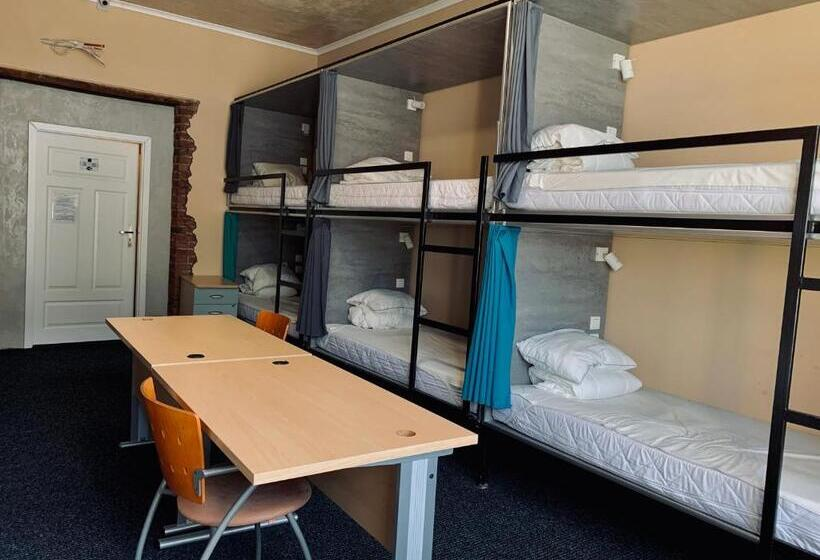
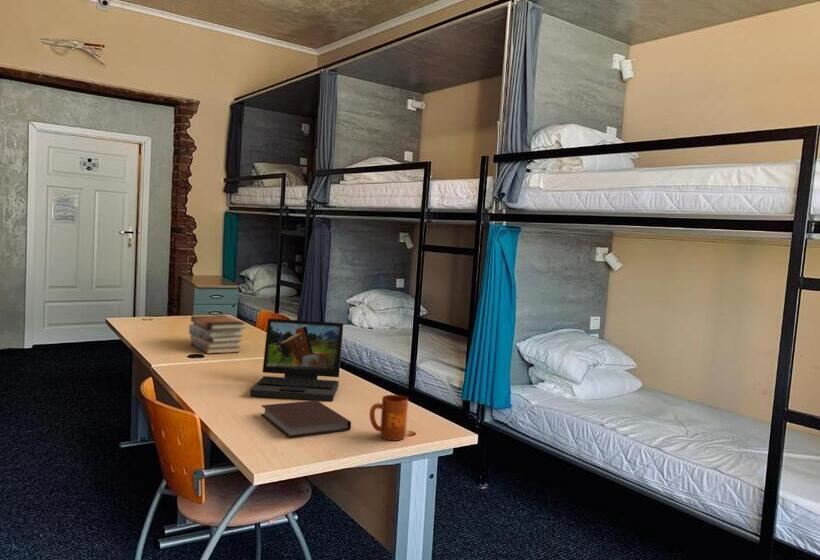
+ notebook (304, 417)
+ mug (387, 417)
+ book stack (216, 333)
+ laptop (299, 356)
